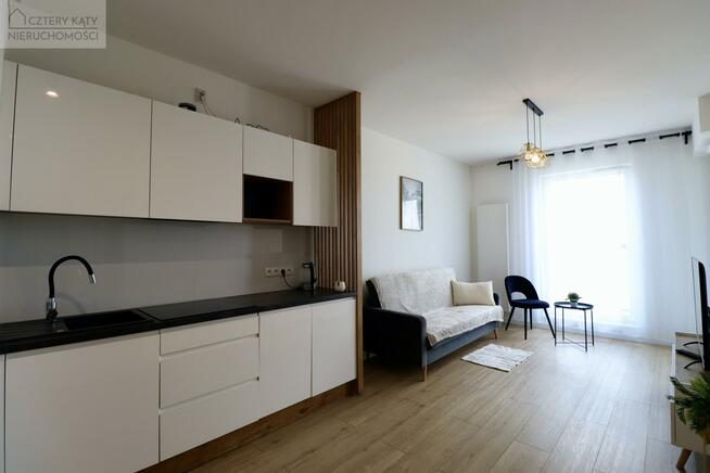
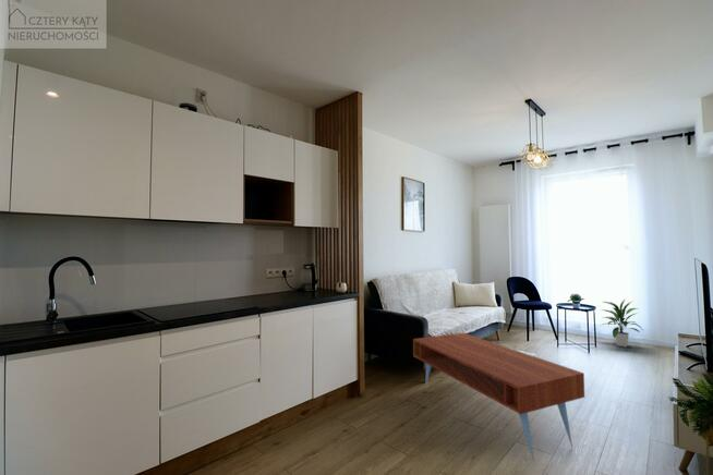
+ coffee table (484, 382)
+ indoor plant (620, 321)
